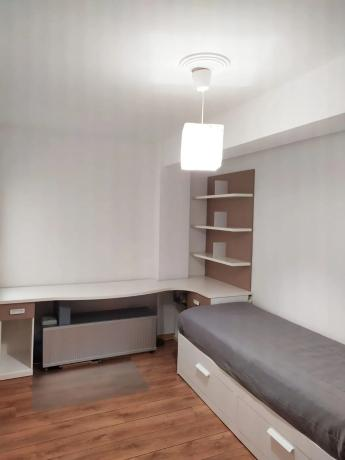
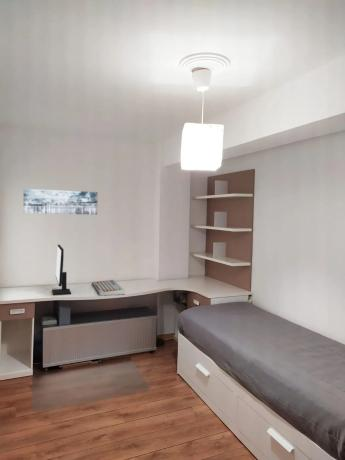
+ keyboard (107, 286)
+ monitor (61, 269)
+ wall art (61, 202)
